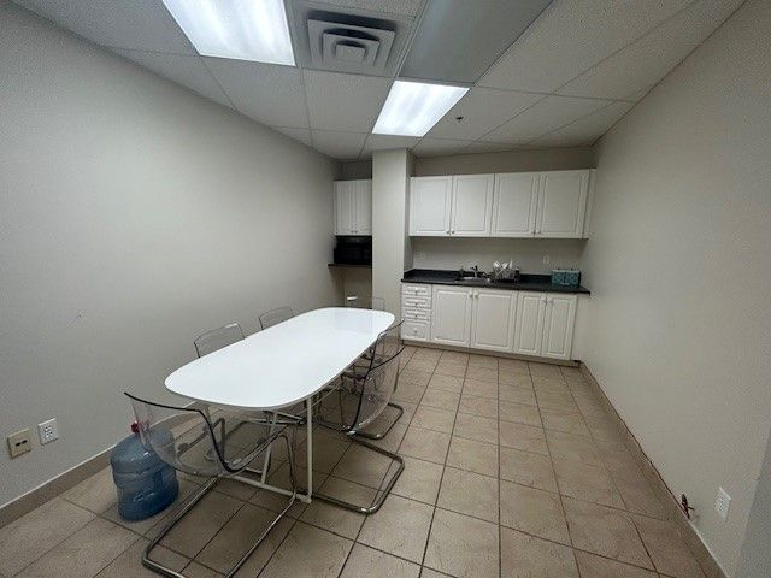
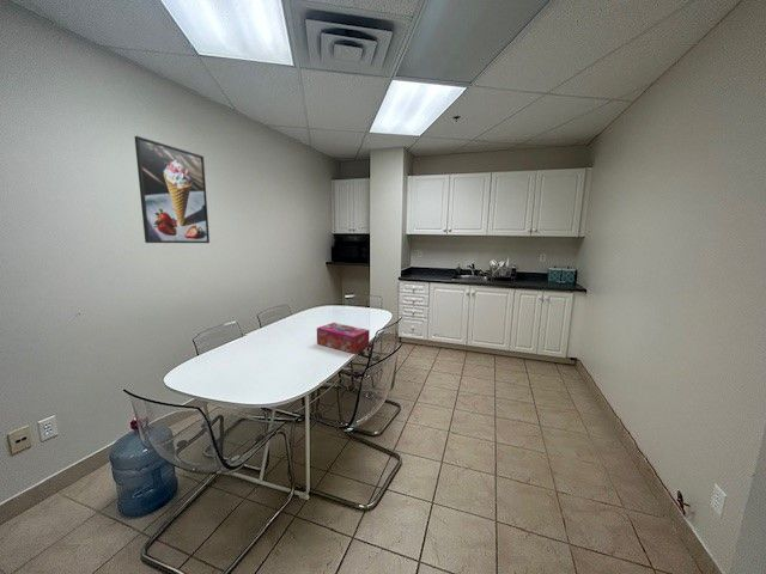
+ tissue box (342, 336)
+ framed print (176, 196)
